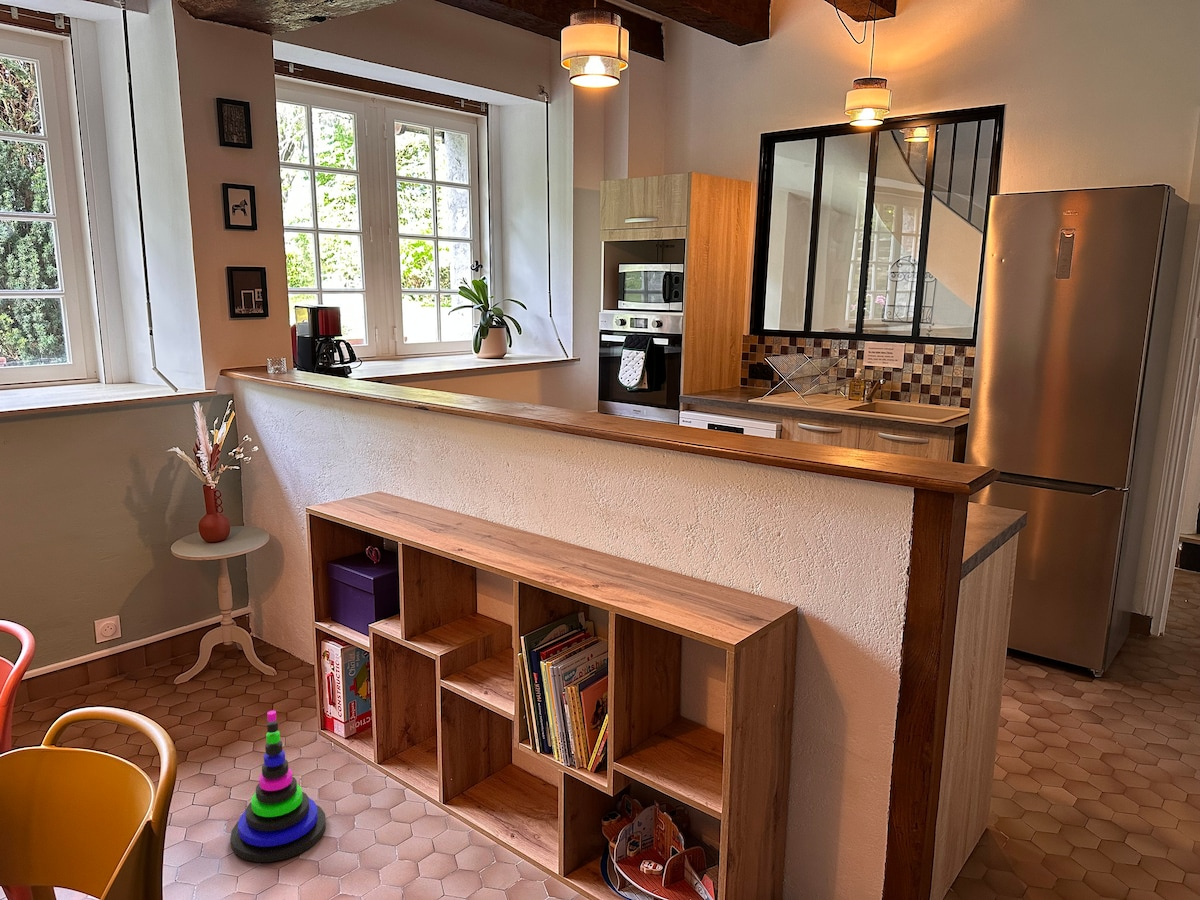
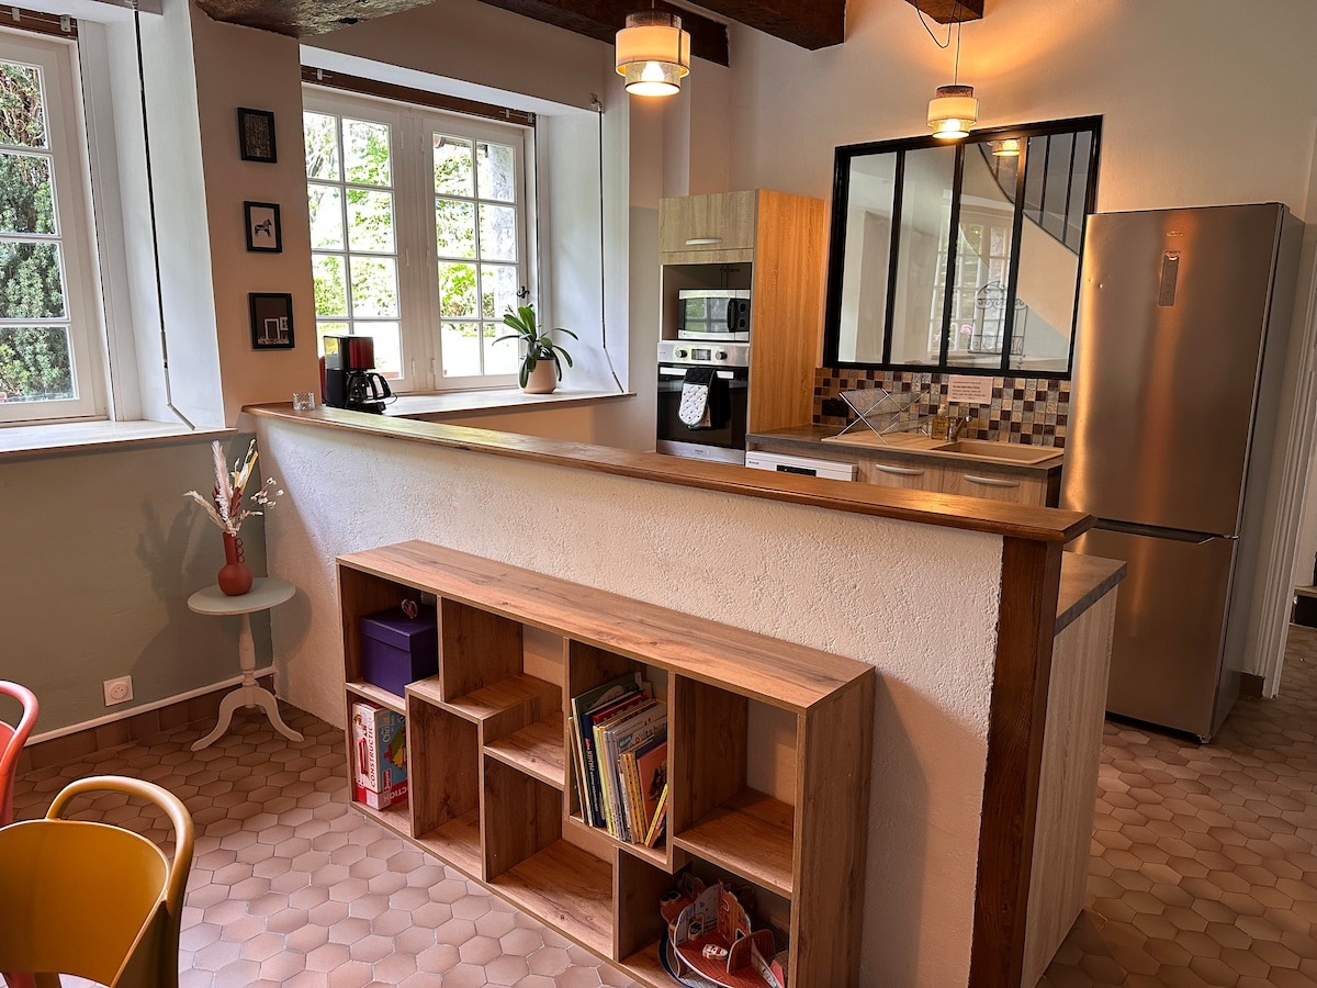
- stacking toy (275, 773)
